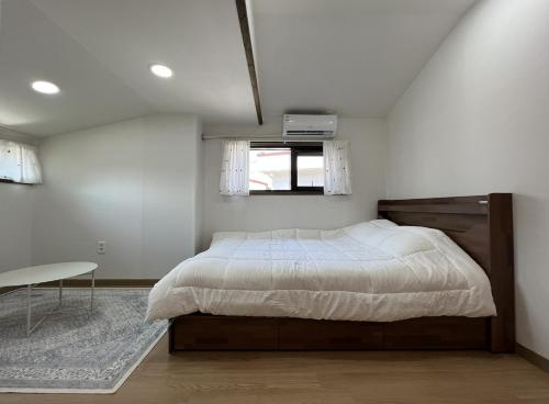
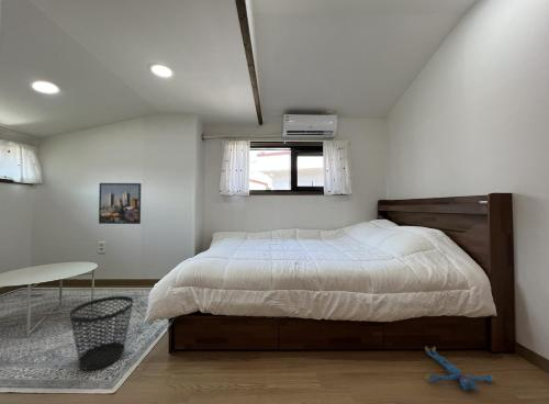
+ plush toy (448, 366)
+ wastebasket (102, 332)
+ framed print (120, 203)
